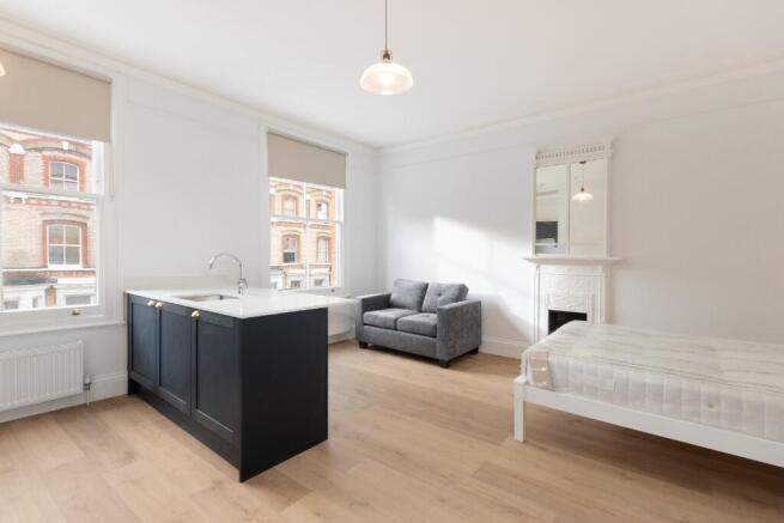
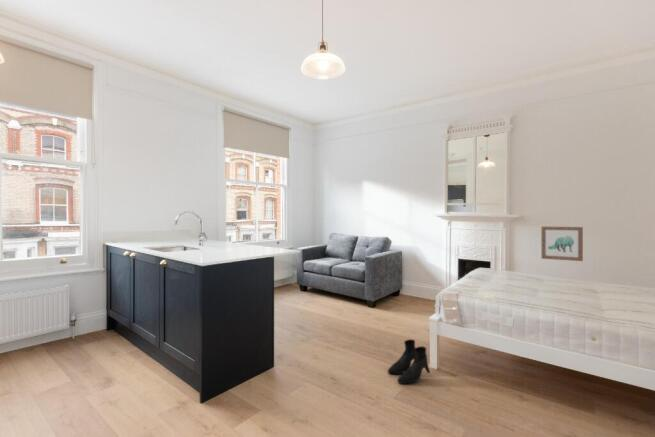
+ boots (408, 359)
+ wall art (561, 243)
